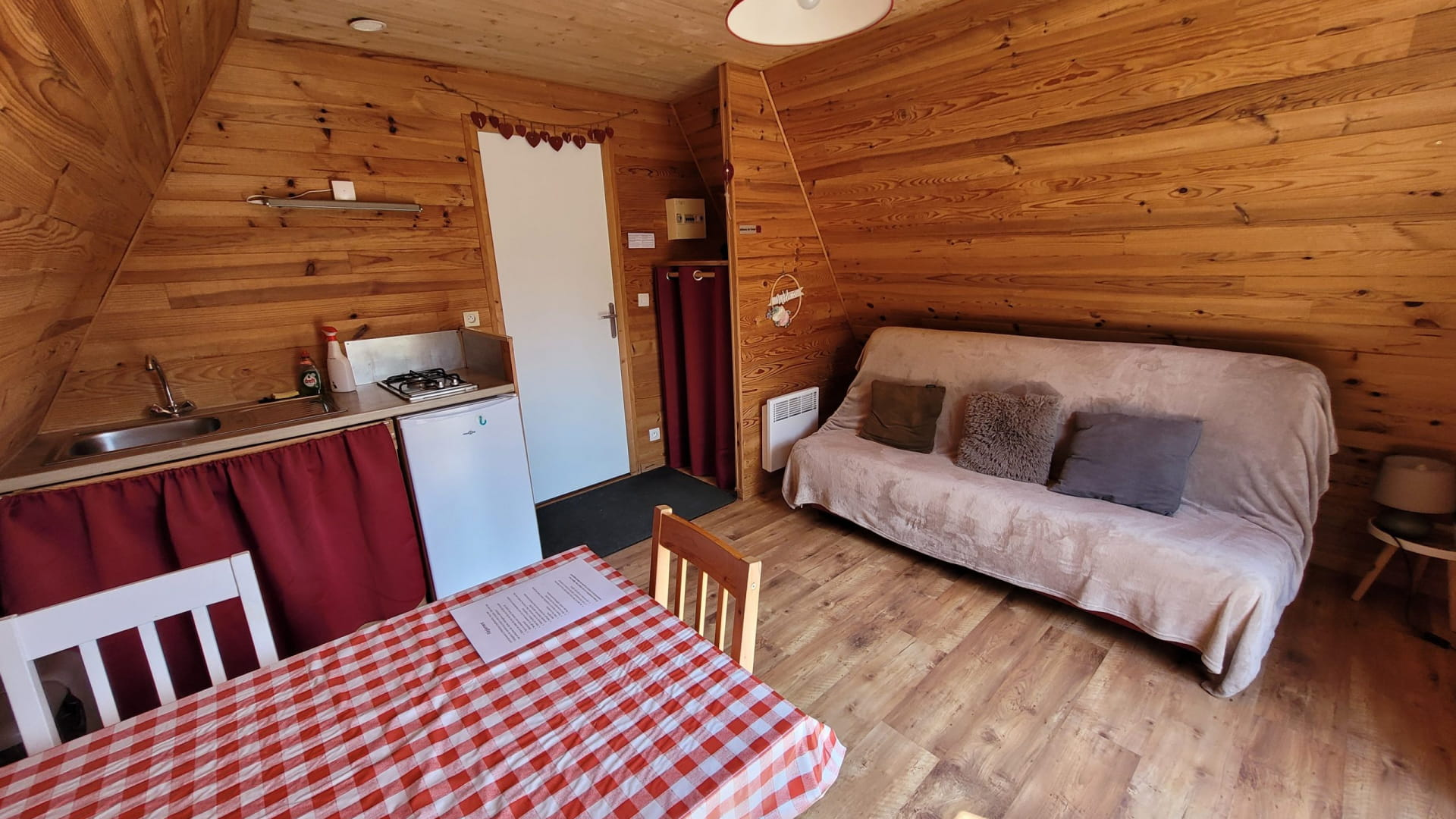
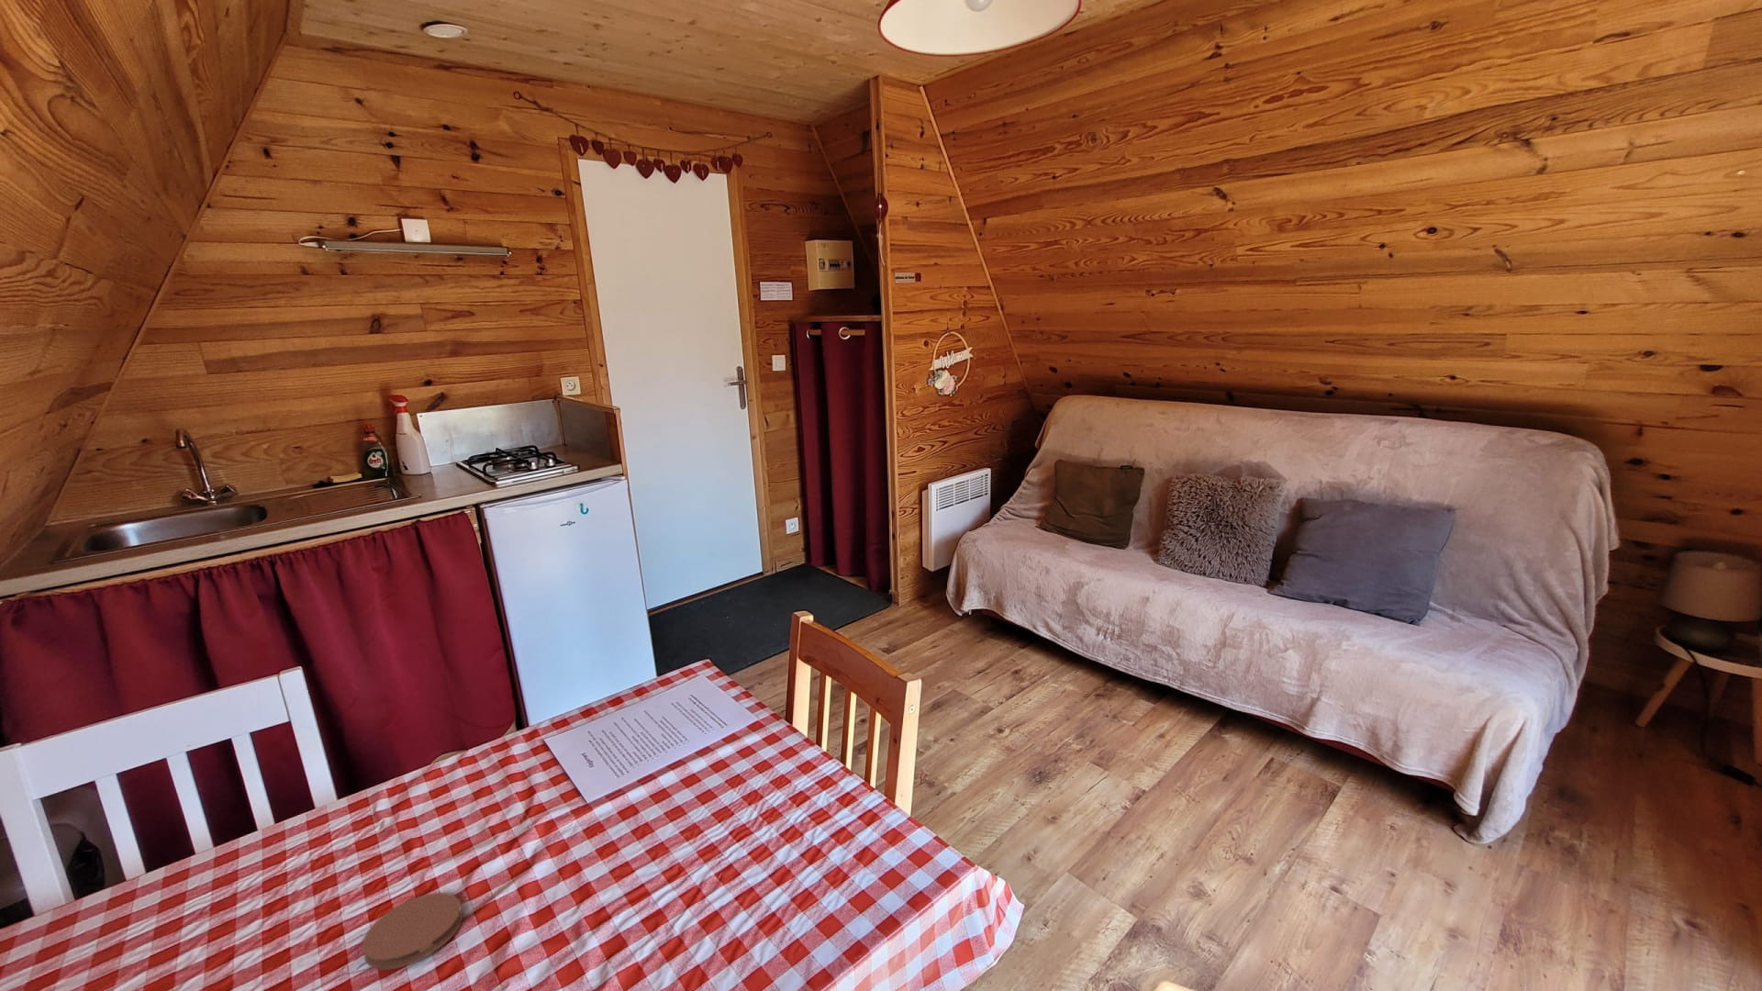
+ coaster (414, 928)
